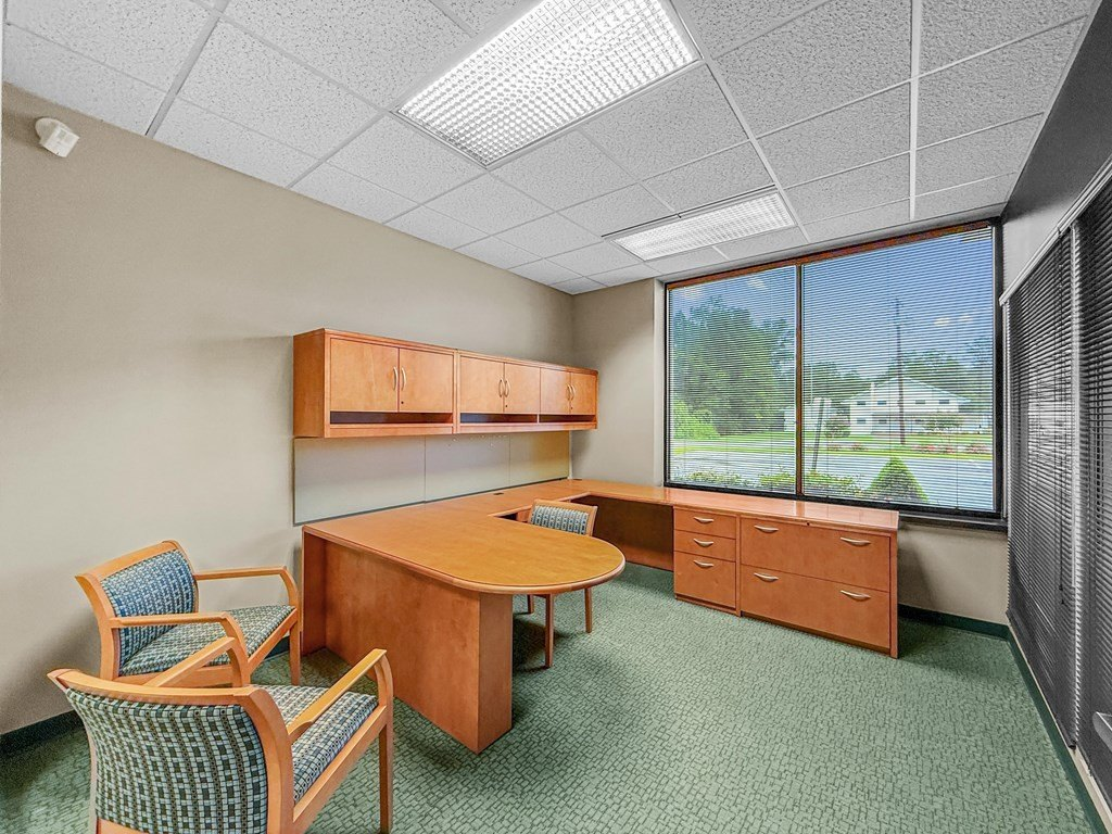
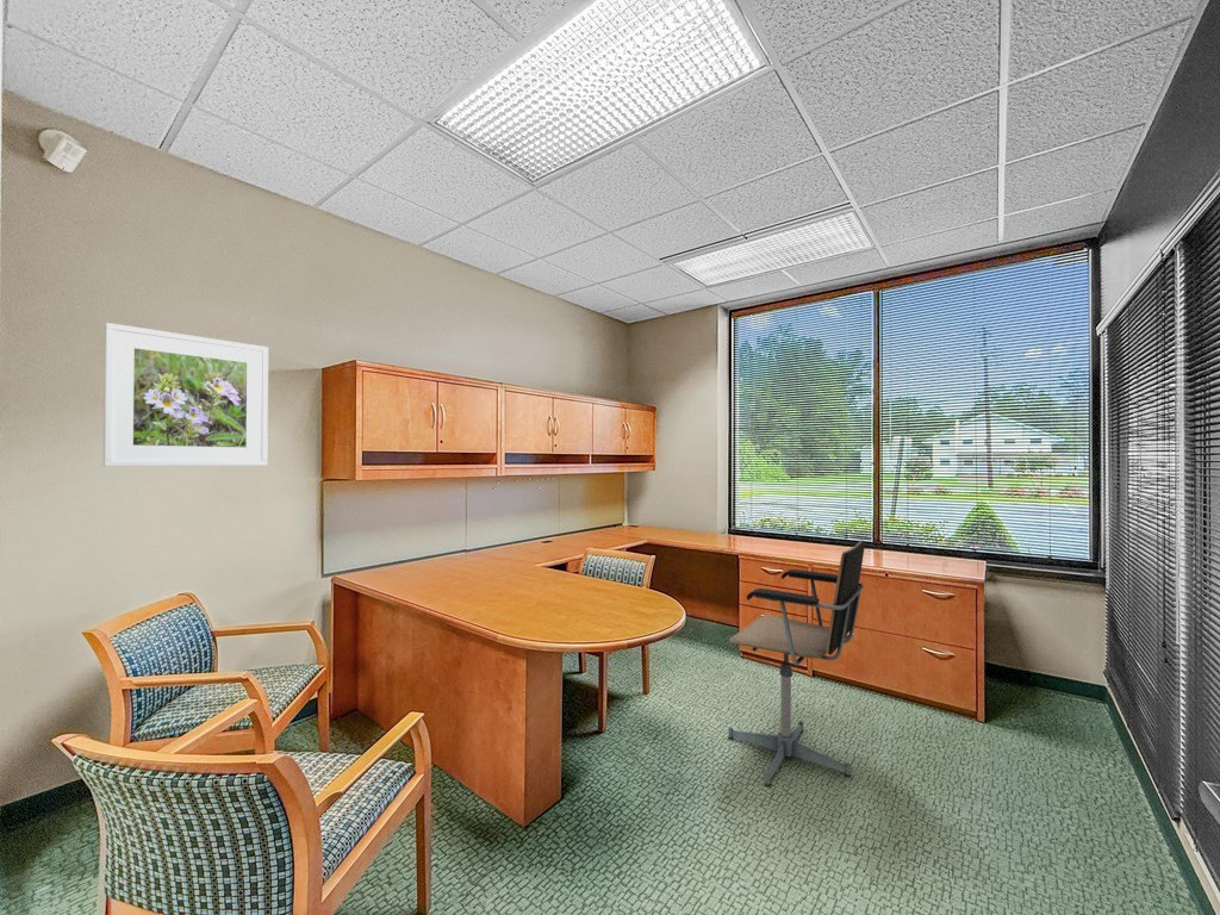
+ office chair (797, 649)
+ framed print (193, 400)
